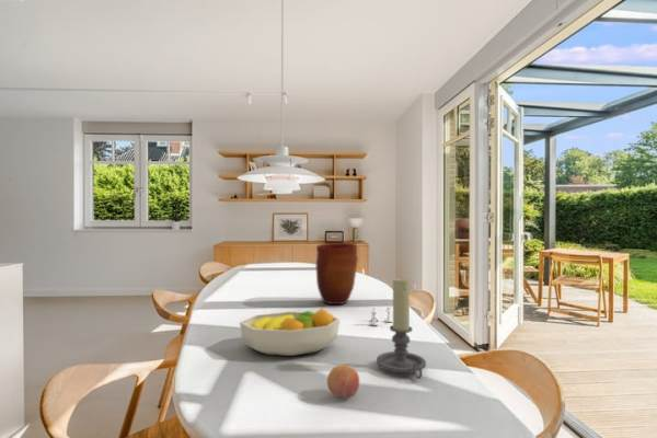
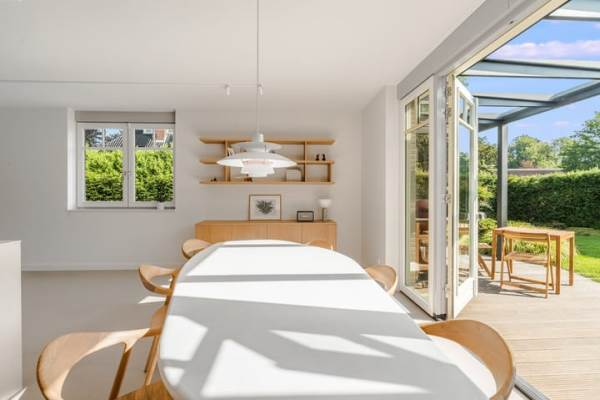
- fruit (343, 380)
- vase (336, 273)
- candle holder (403, 323)
- salt and pepper shaker set (376, 313)
- fruit bowl (290, 327)
